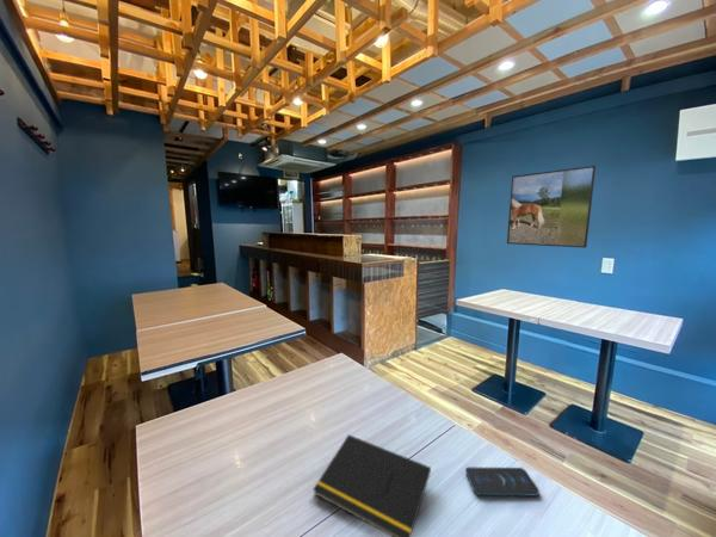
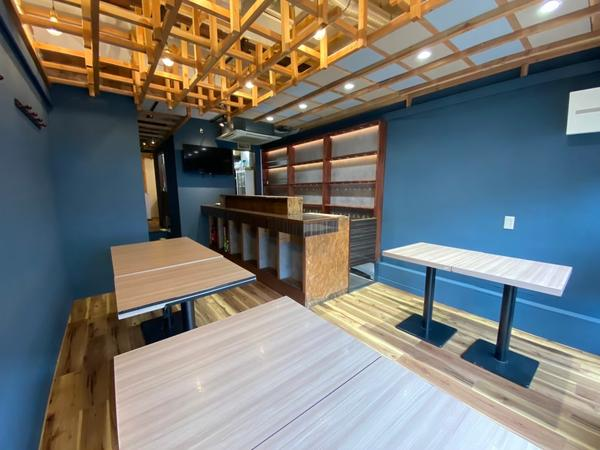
- smartphone (500, 481)
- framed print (545, 209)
- notepad (372, 480)
